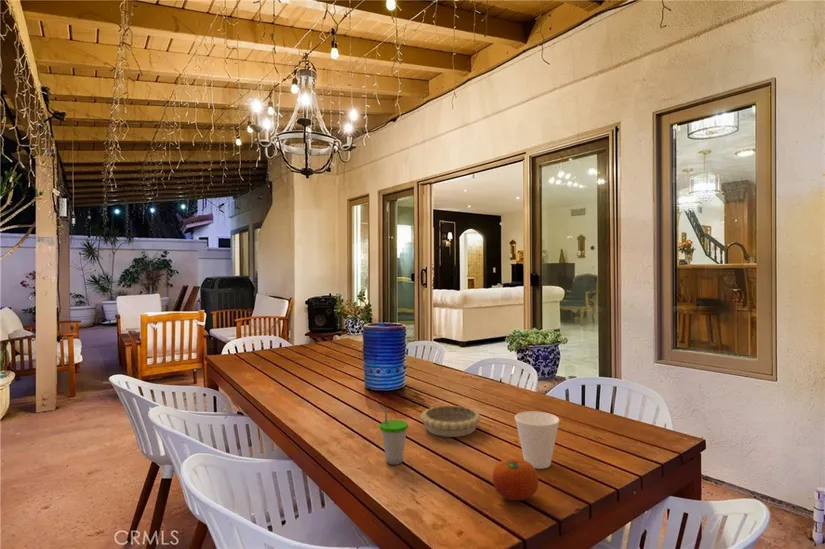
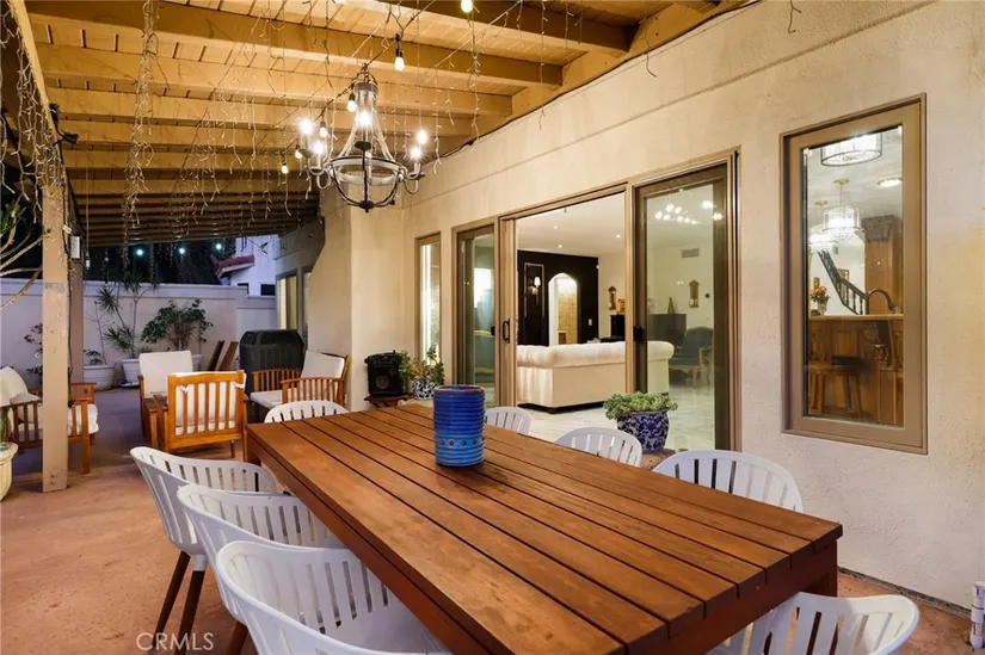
- fruit (515, 479)
- decorative bowl (450, 420)
- cup (394, 434)
- cup (537, 440)
